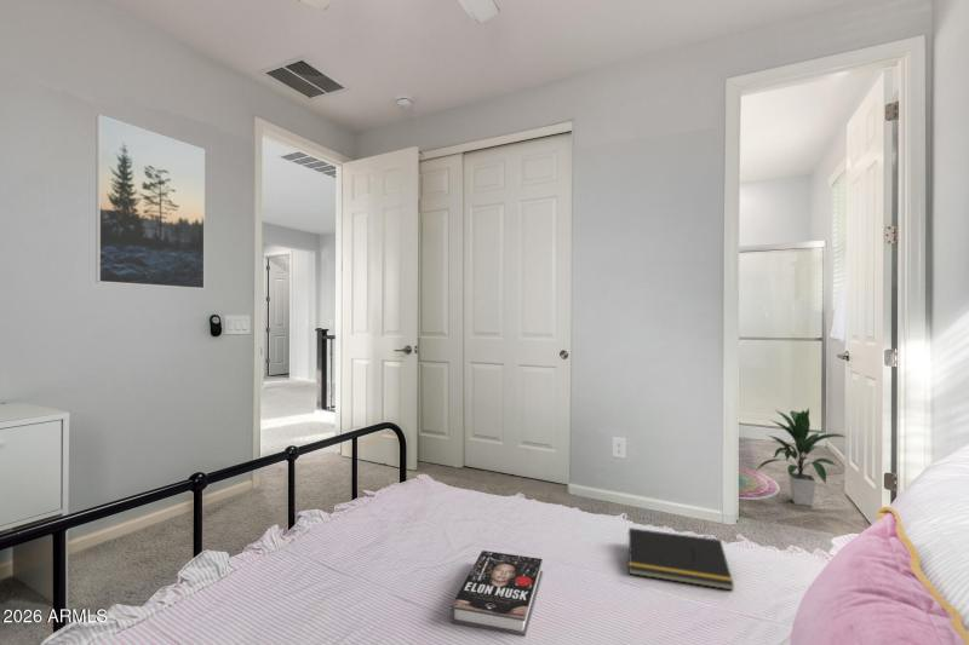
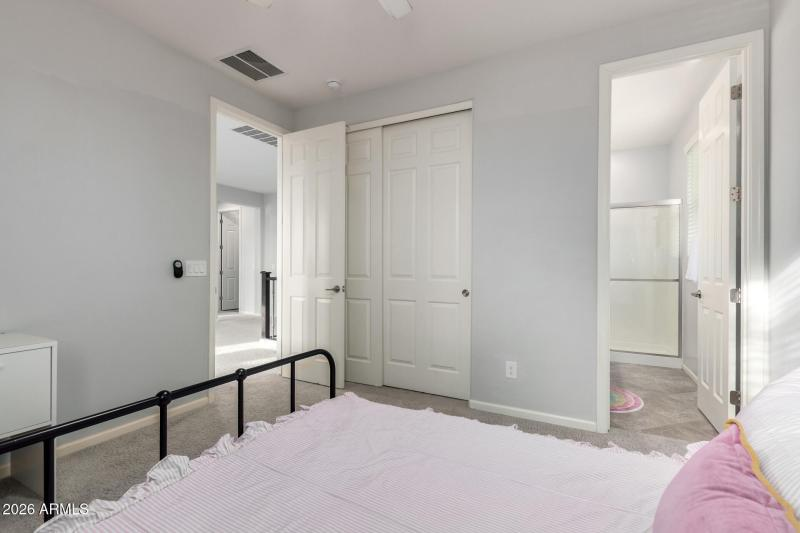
- book (500, 587)
- notepad (676, 555)
- indoor plant (797, 454)
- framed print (155, 209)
